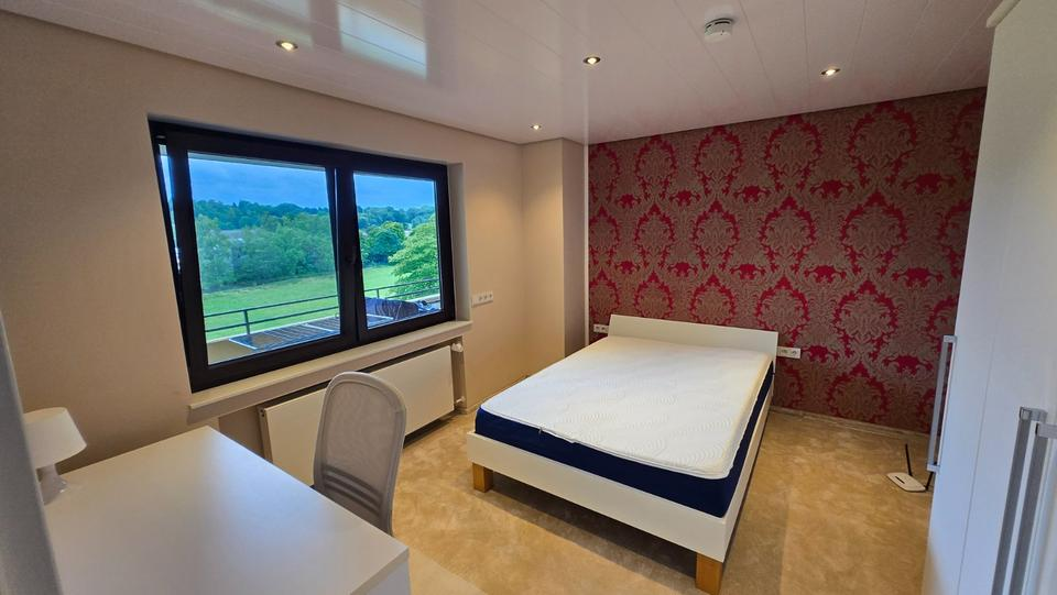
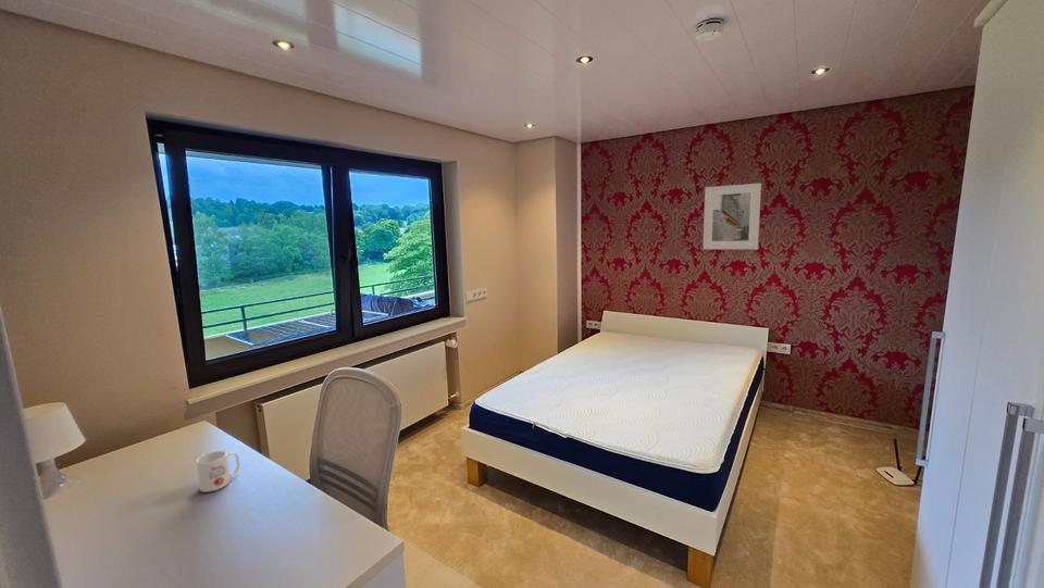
+ mug (219, 467)
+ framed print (731, 217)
